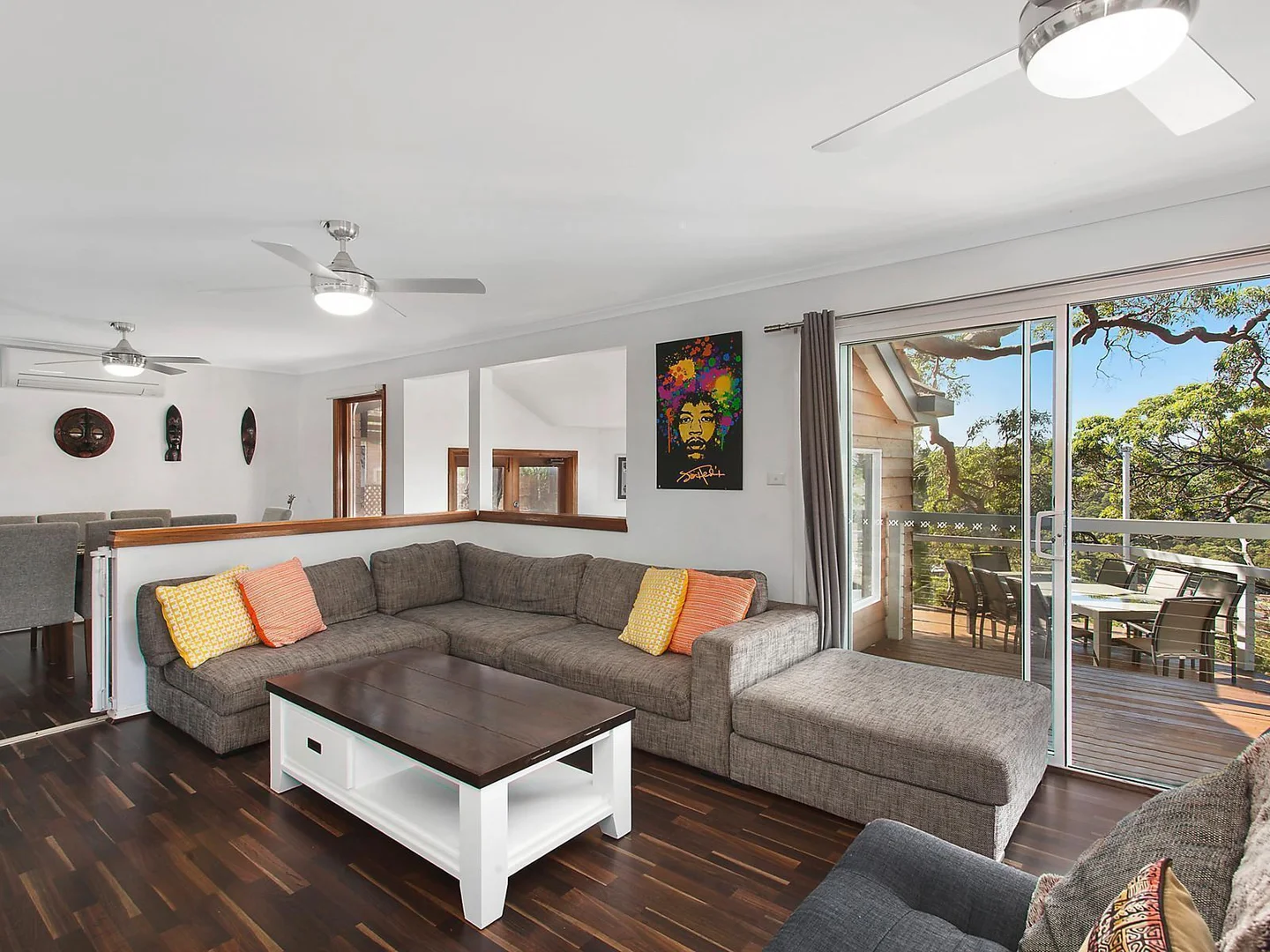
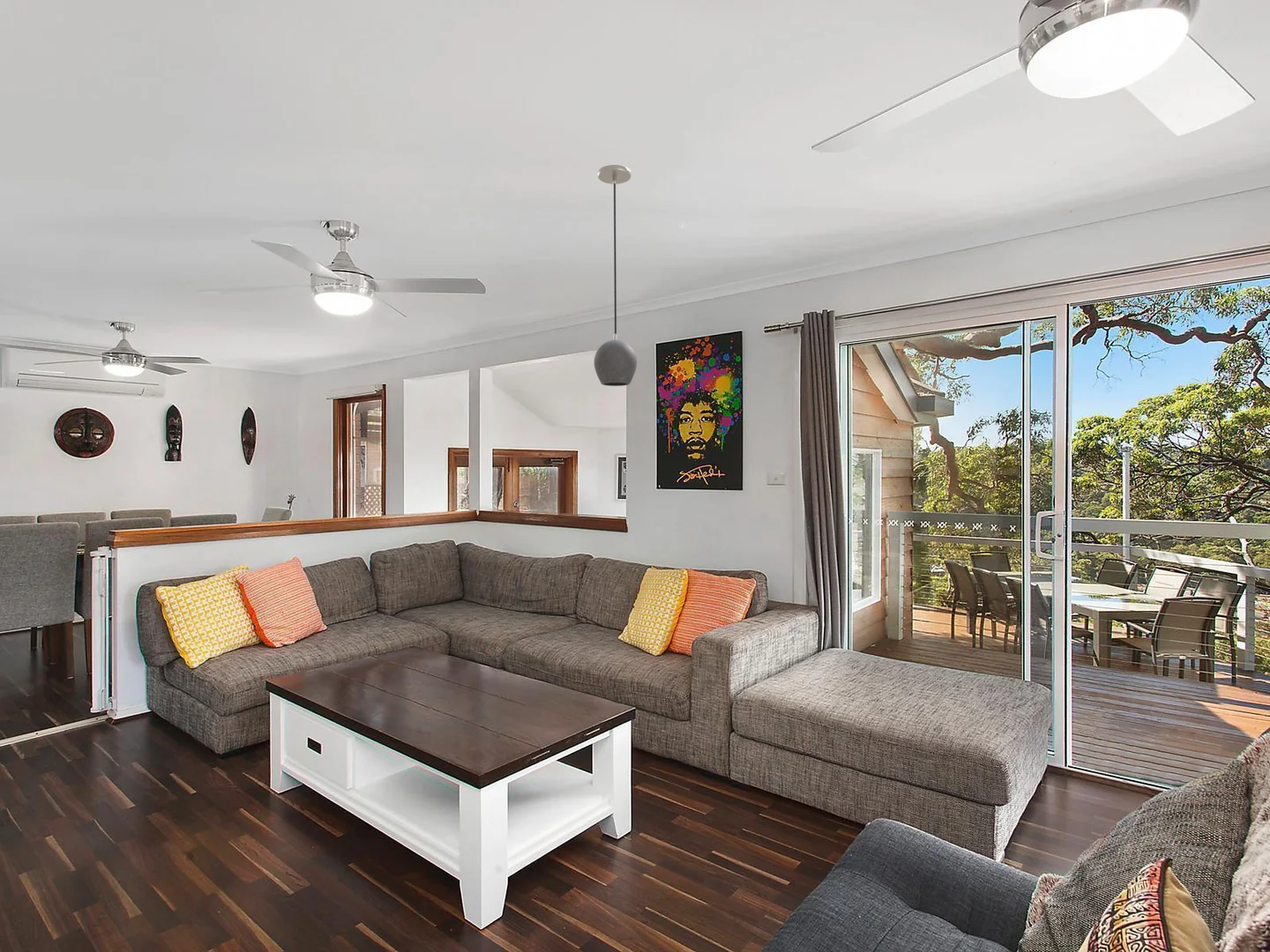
+ light fixture (615, 278)
